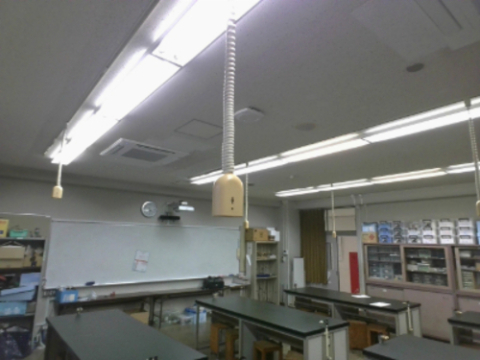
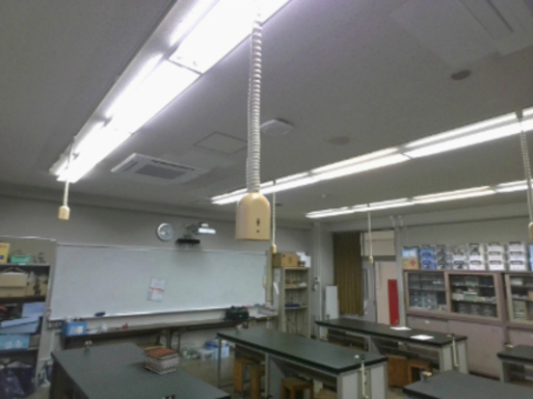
+ book stack (161, 359)
